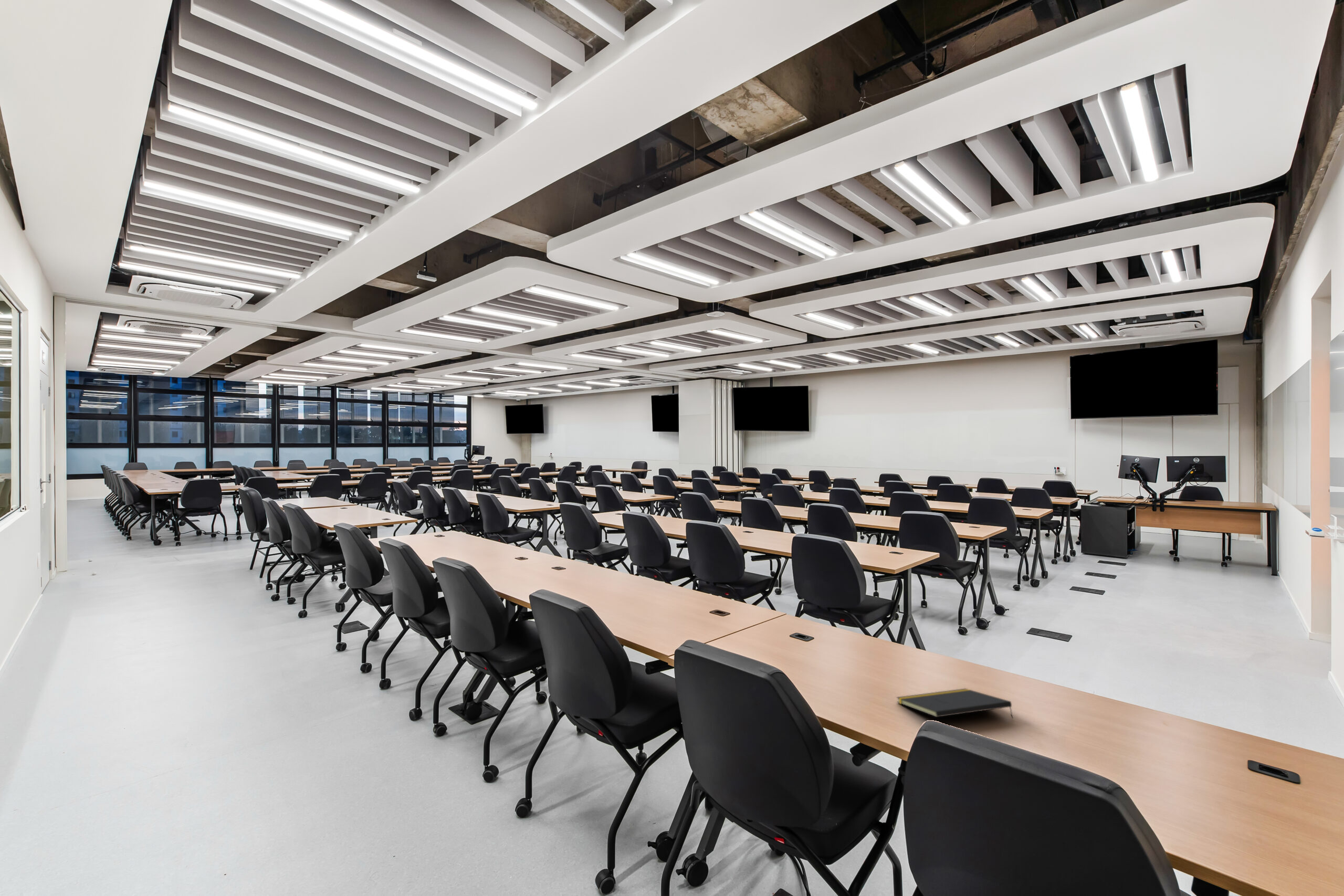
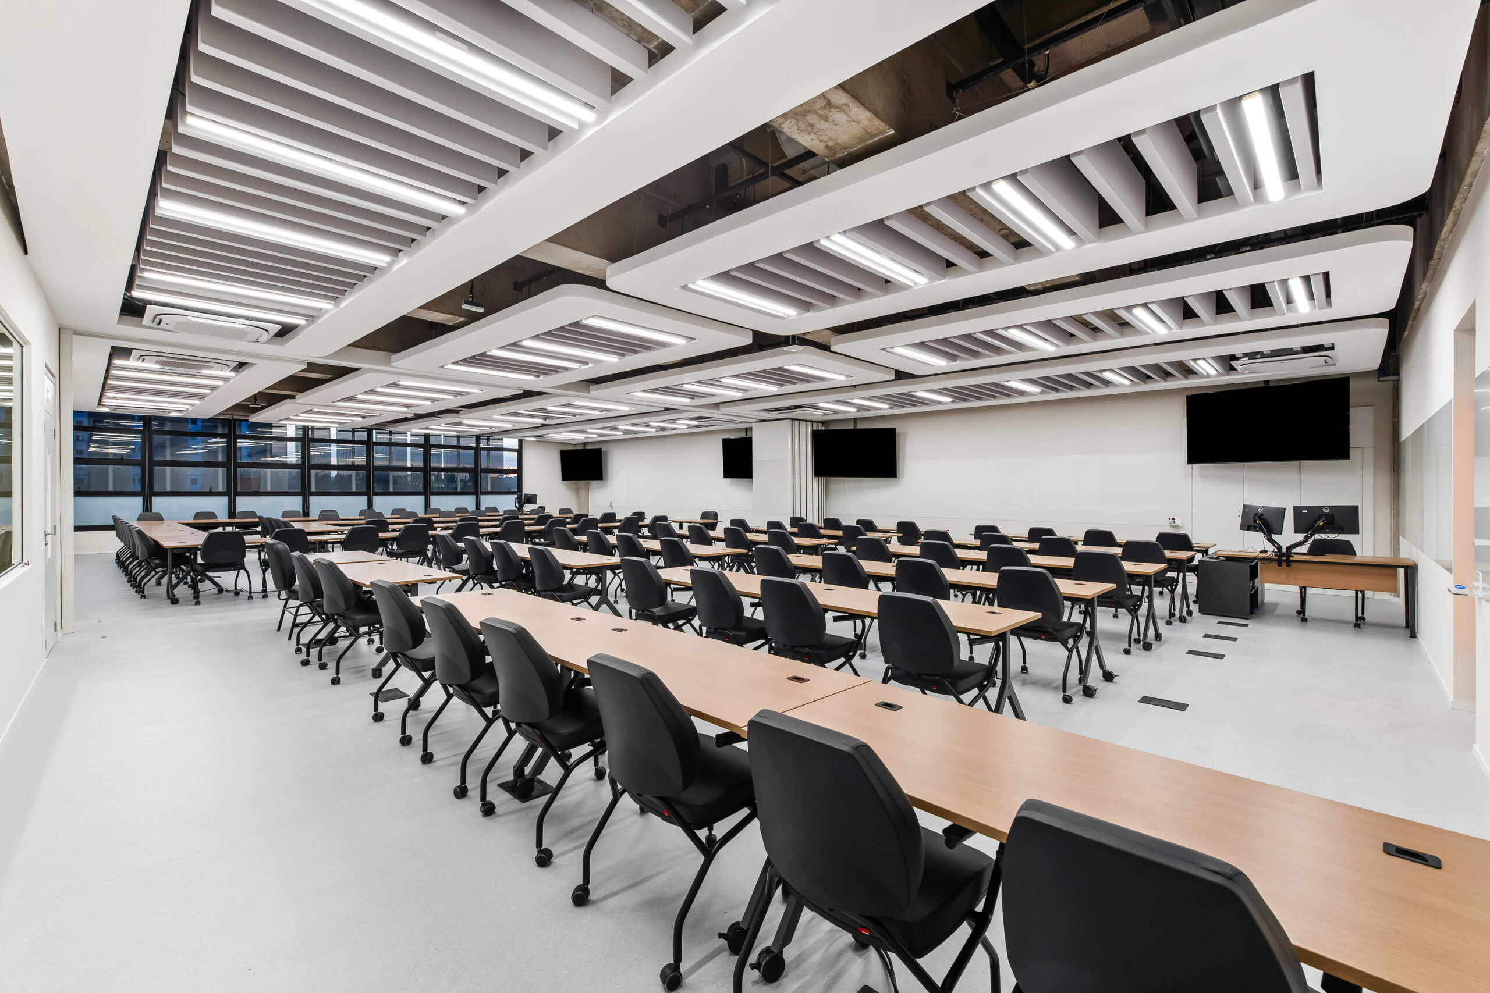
- notepad (952, 702)
